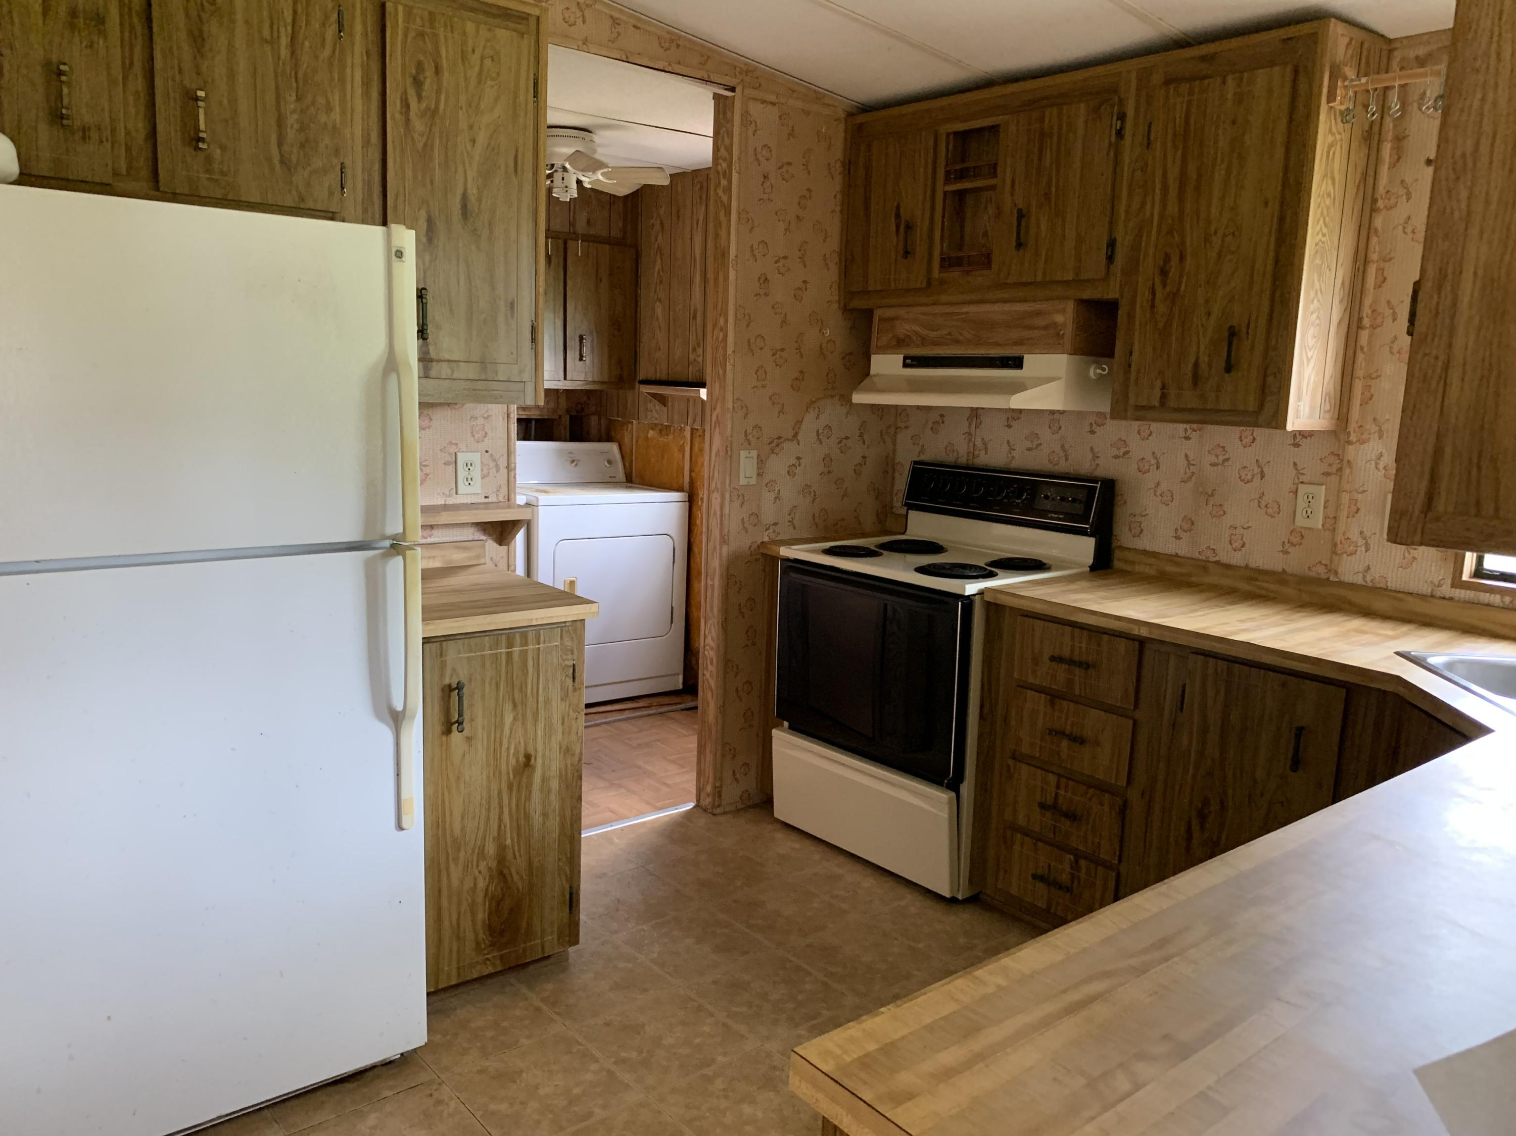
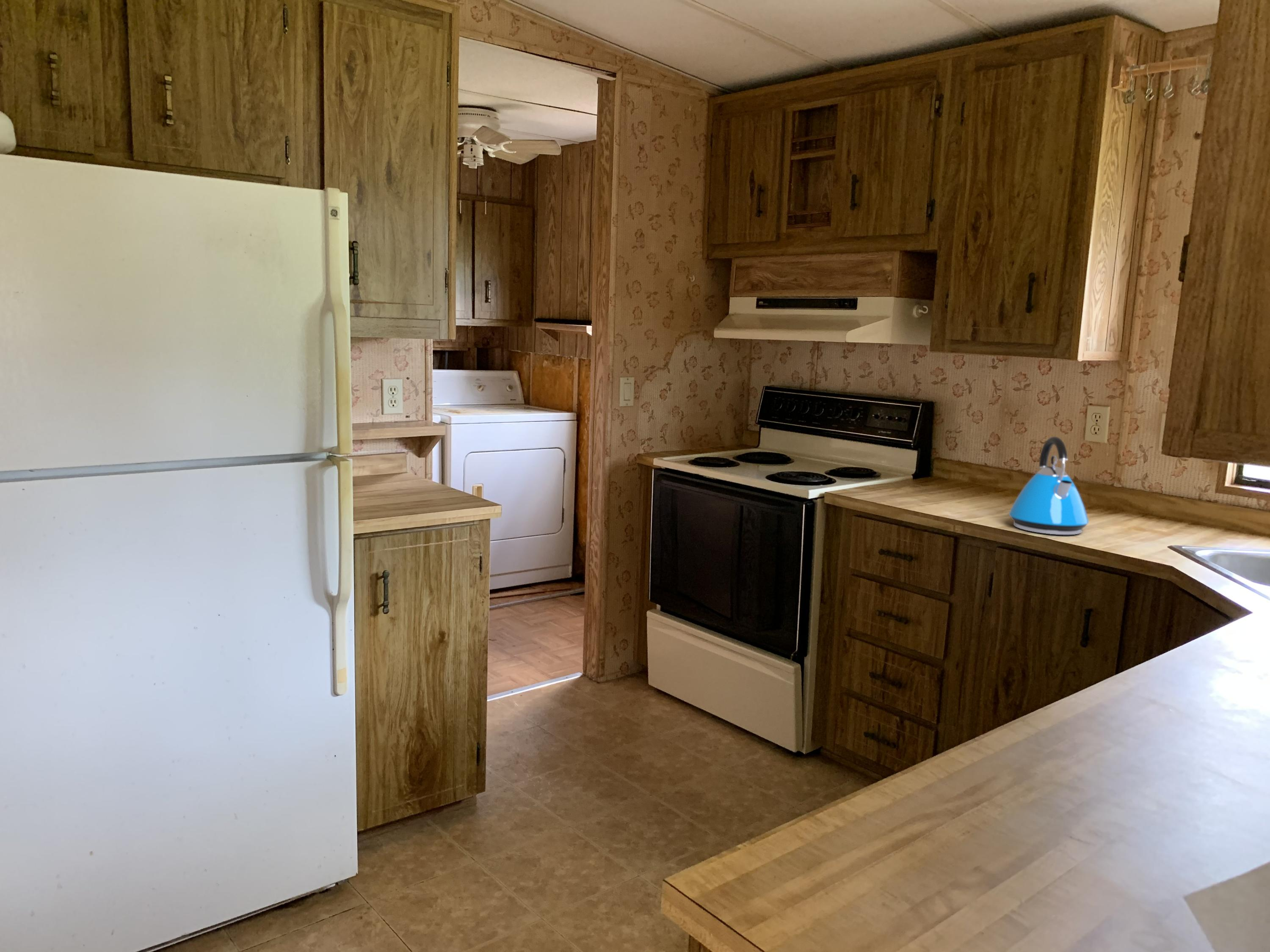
+ kettle (1050, 482)
